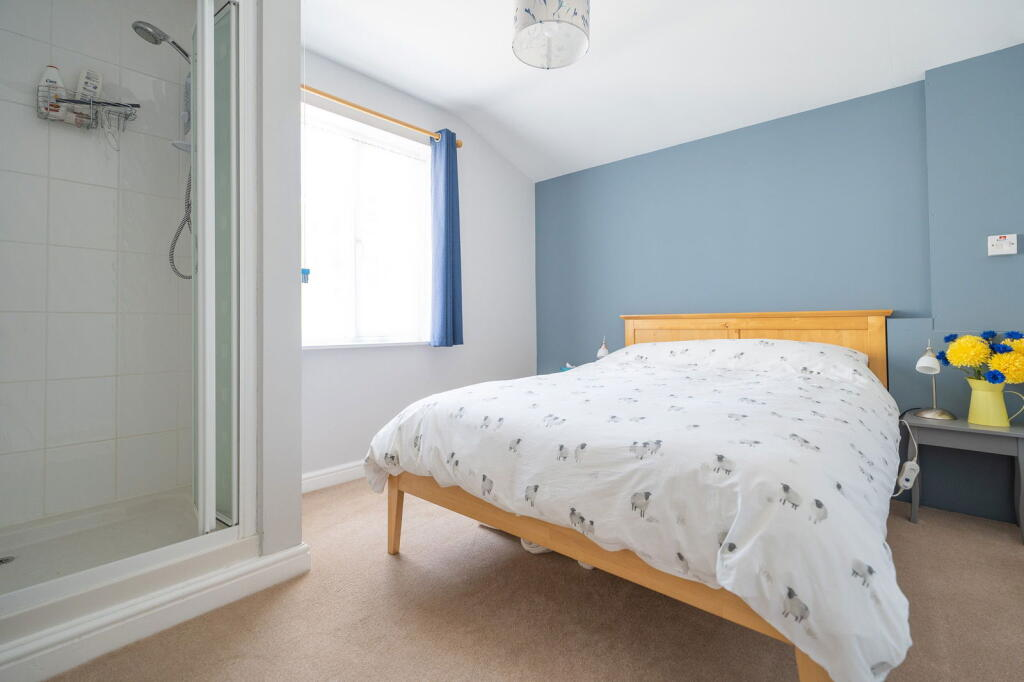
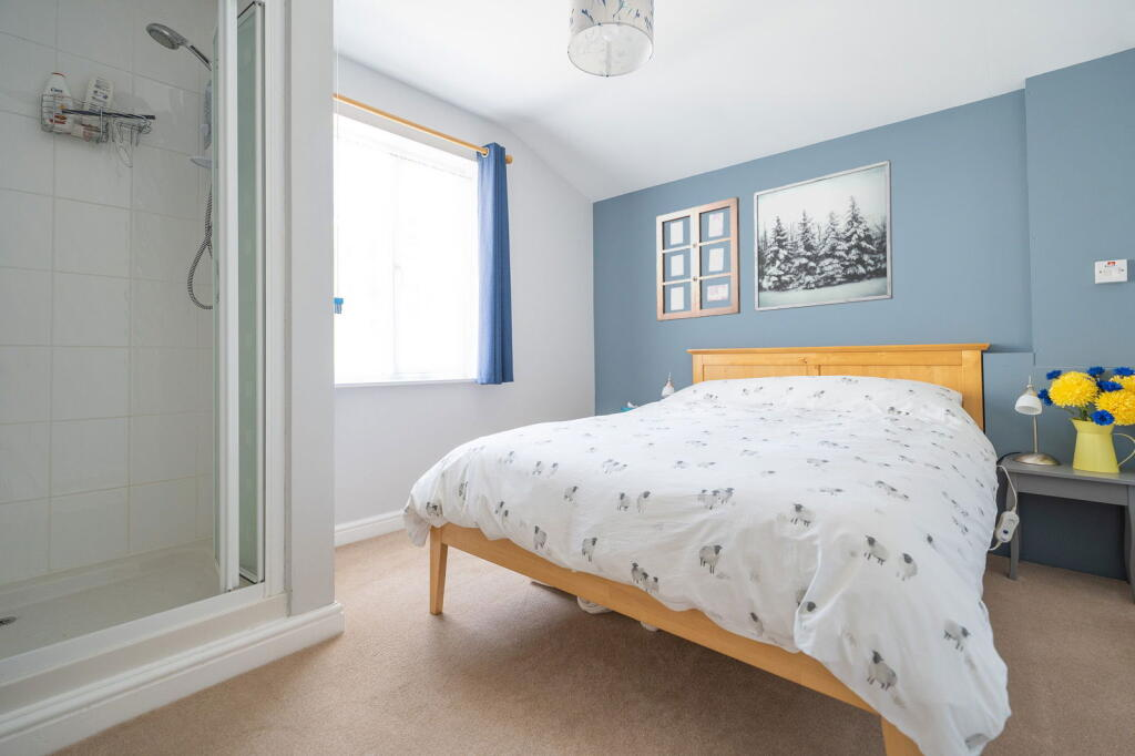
+ wall art (818, 242)
+ picture frame (695, 262)
